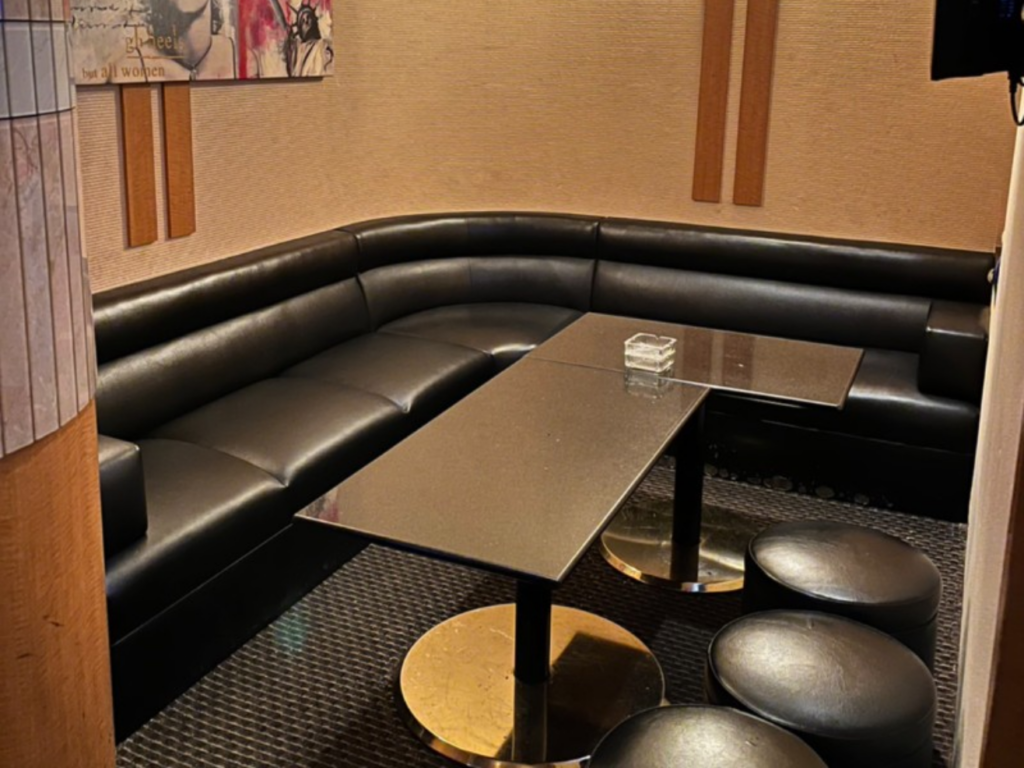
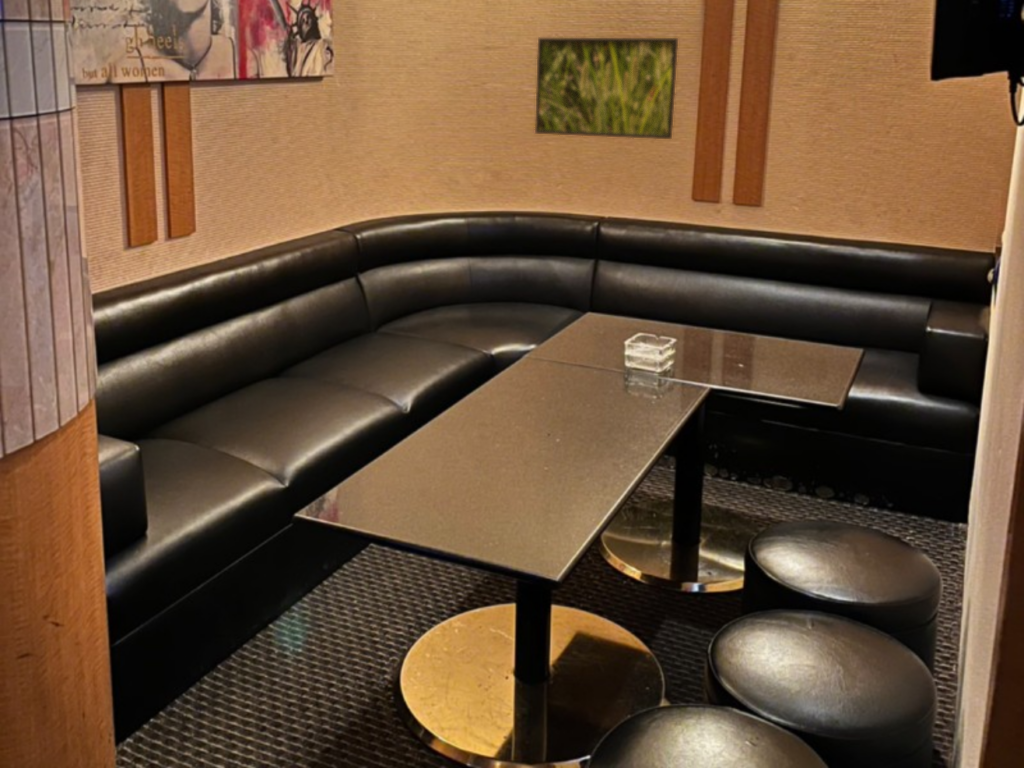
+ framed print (604, 87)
